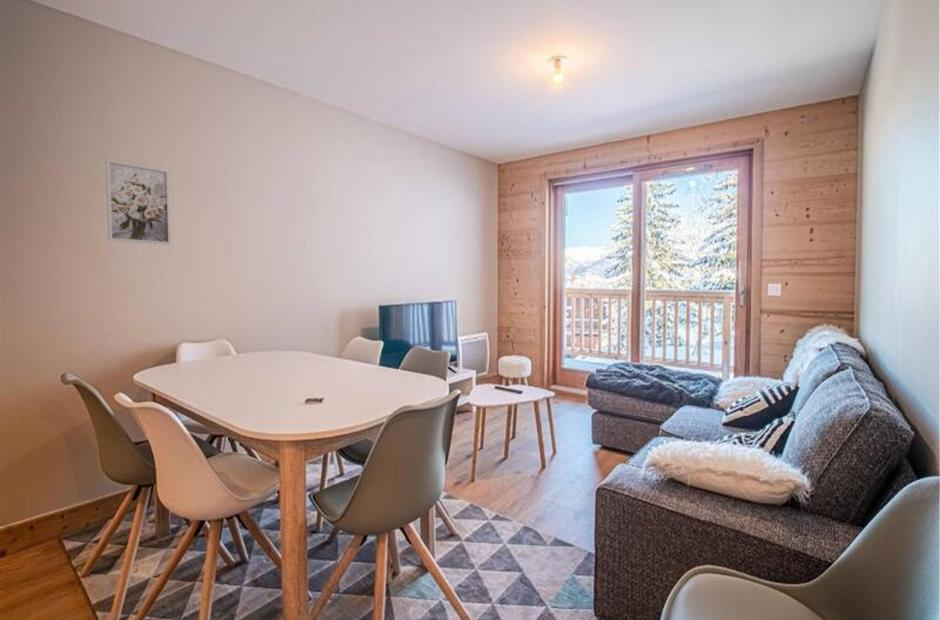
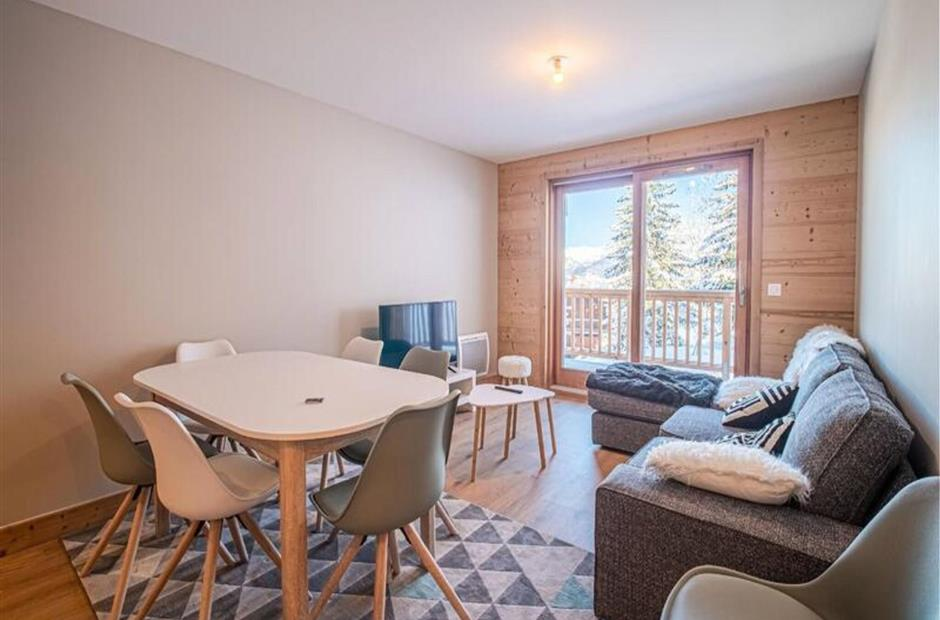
- wall art (139, 204)
